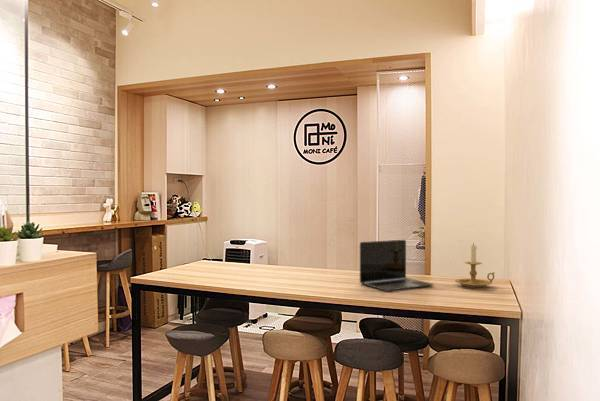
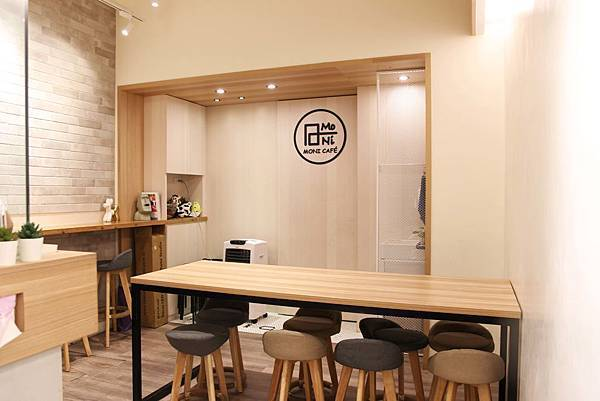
- laptop (396, 263)
- candle holder (473, 264)
